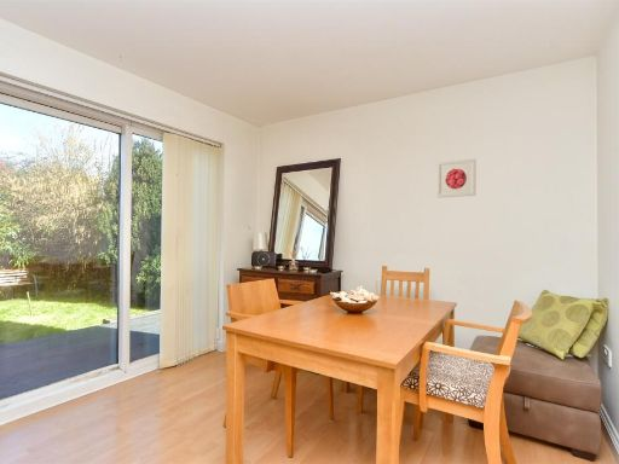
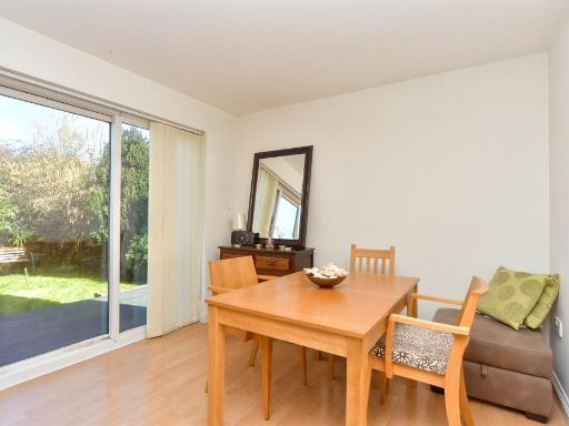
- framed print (456, 178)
